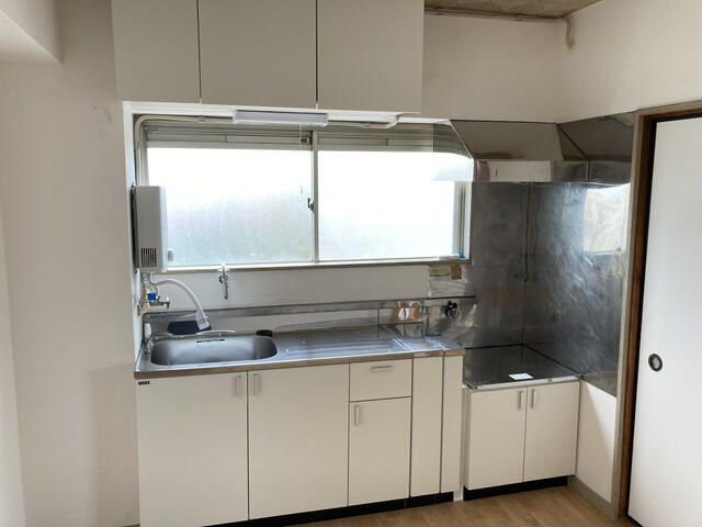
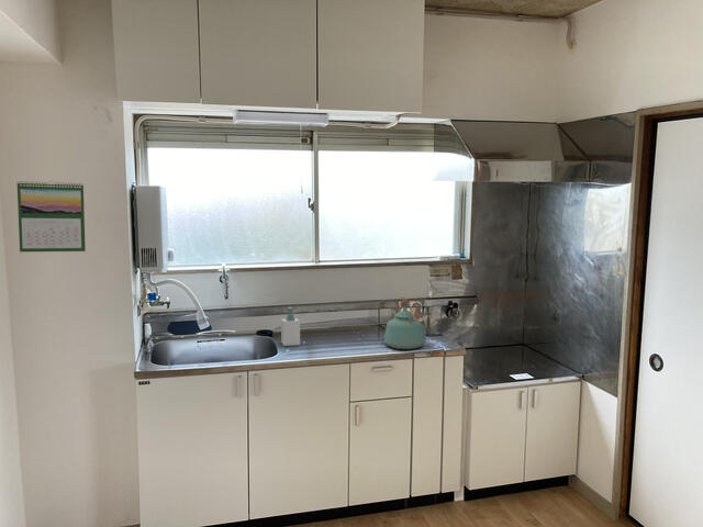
+ calendar (52, 216)
+ soap bottle (290, 325)
+ kettle (402, 321)
